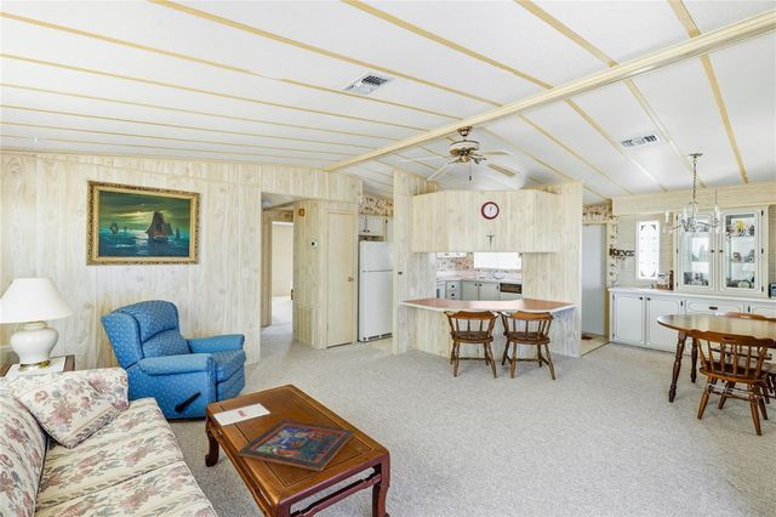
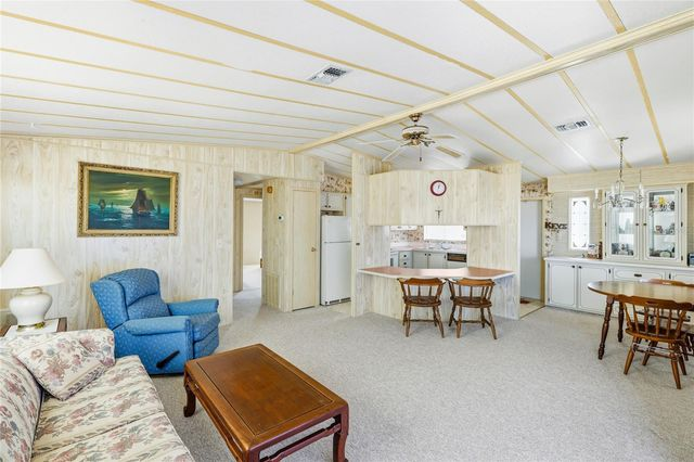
- religious icon (299, 442)
- magazine (241, 414)
